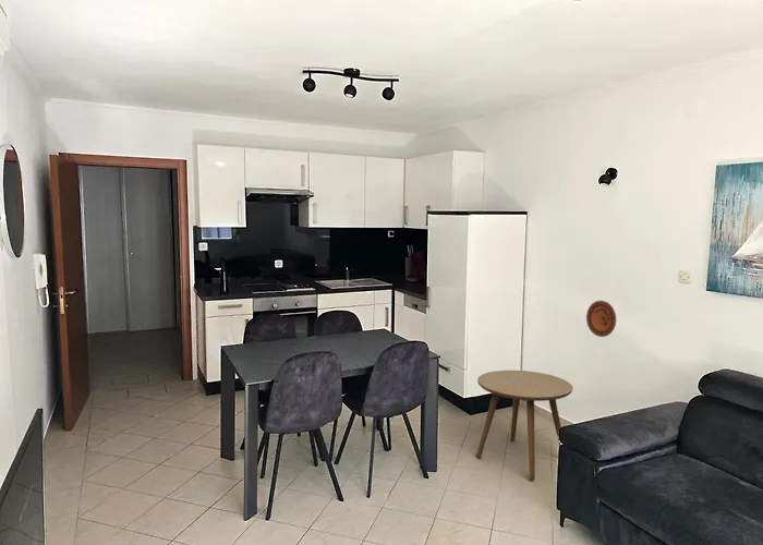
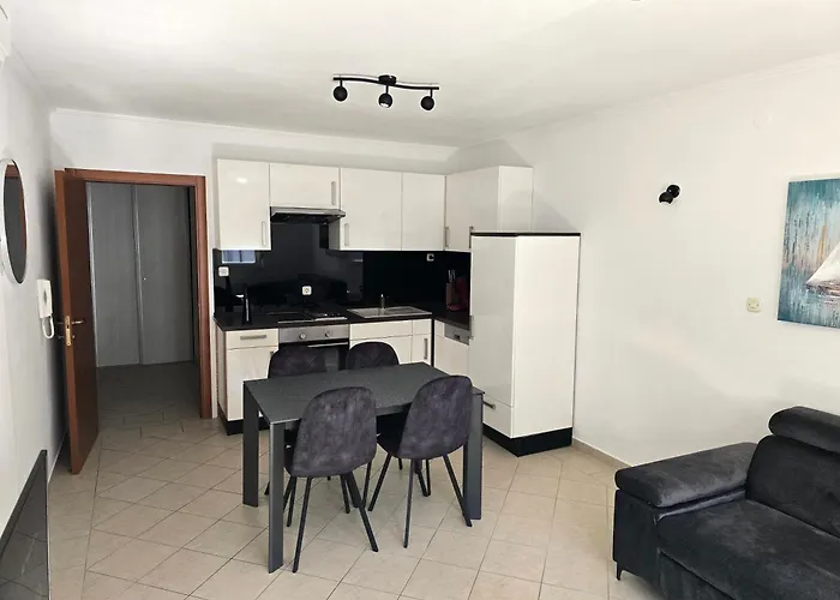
- side table (528, 421)
- decorative plate (601, 318)
